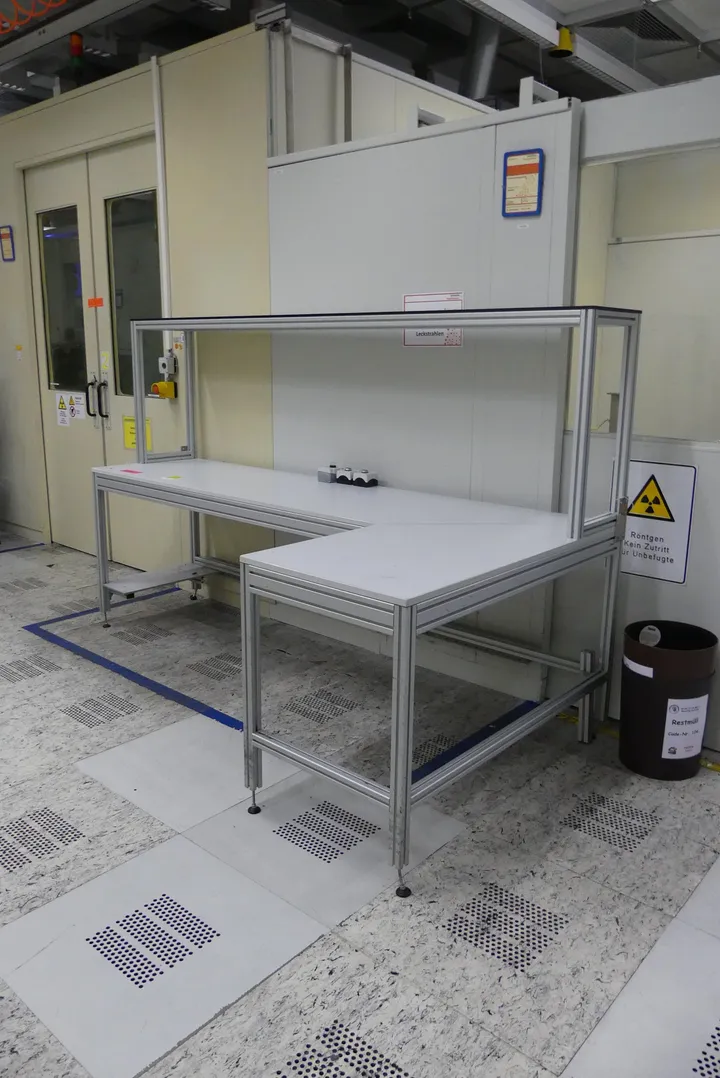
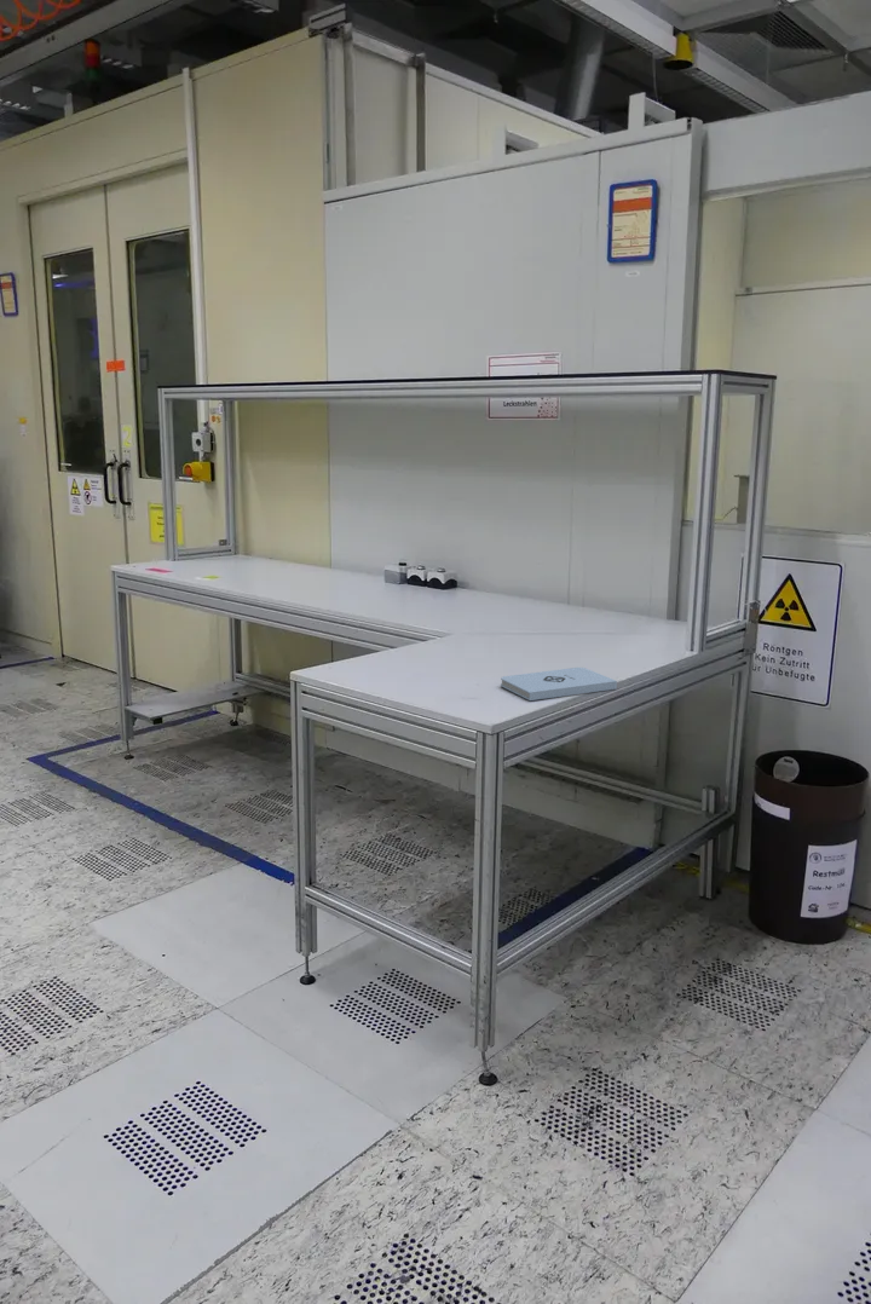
+ notepad (556, 682)
